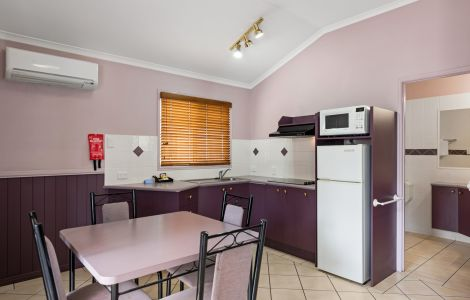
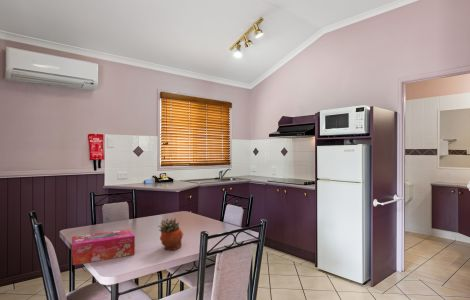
+ succulent planter (171, 232)
+ tissue box (103, 245)
